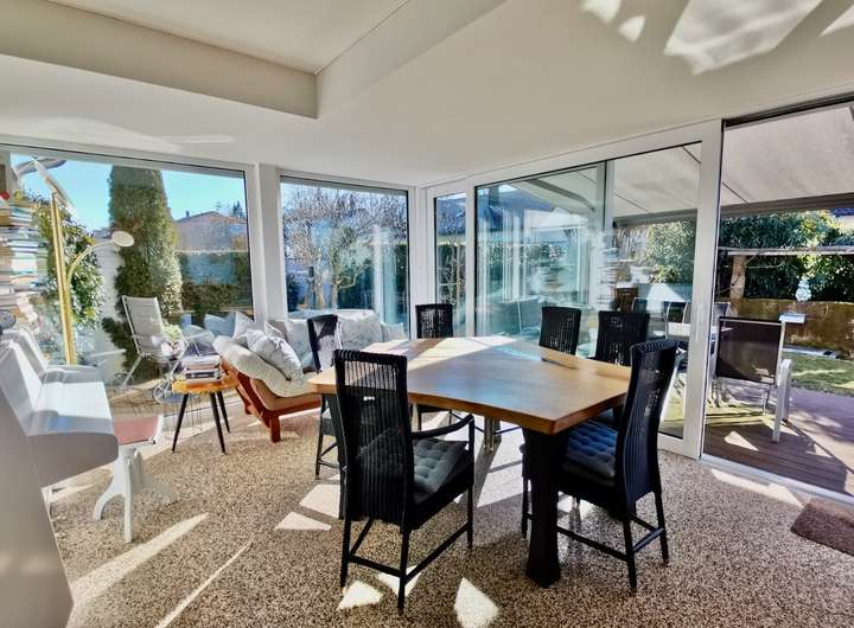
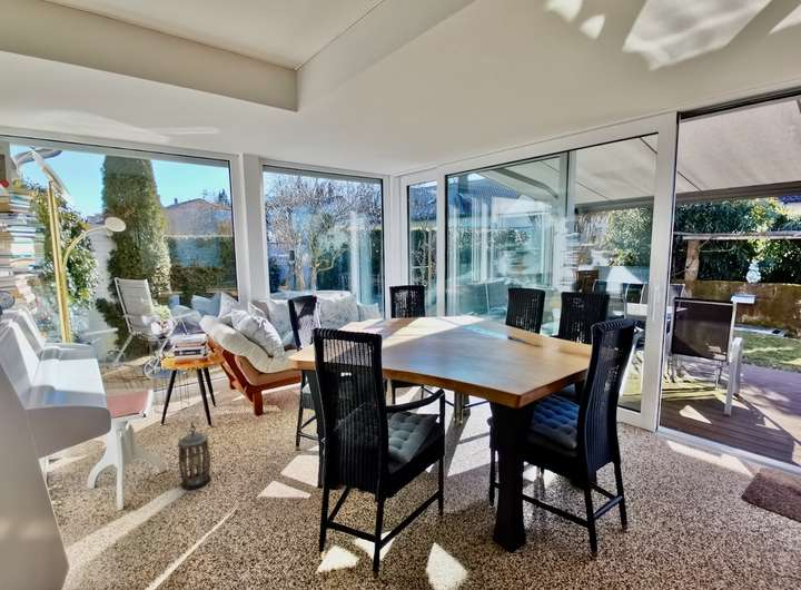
+ lantern (194, 452)
